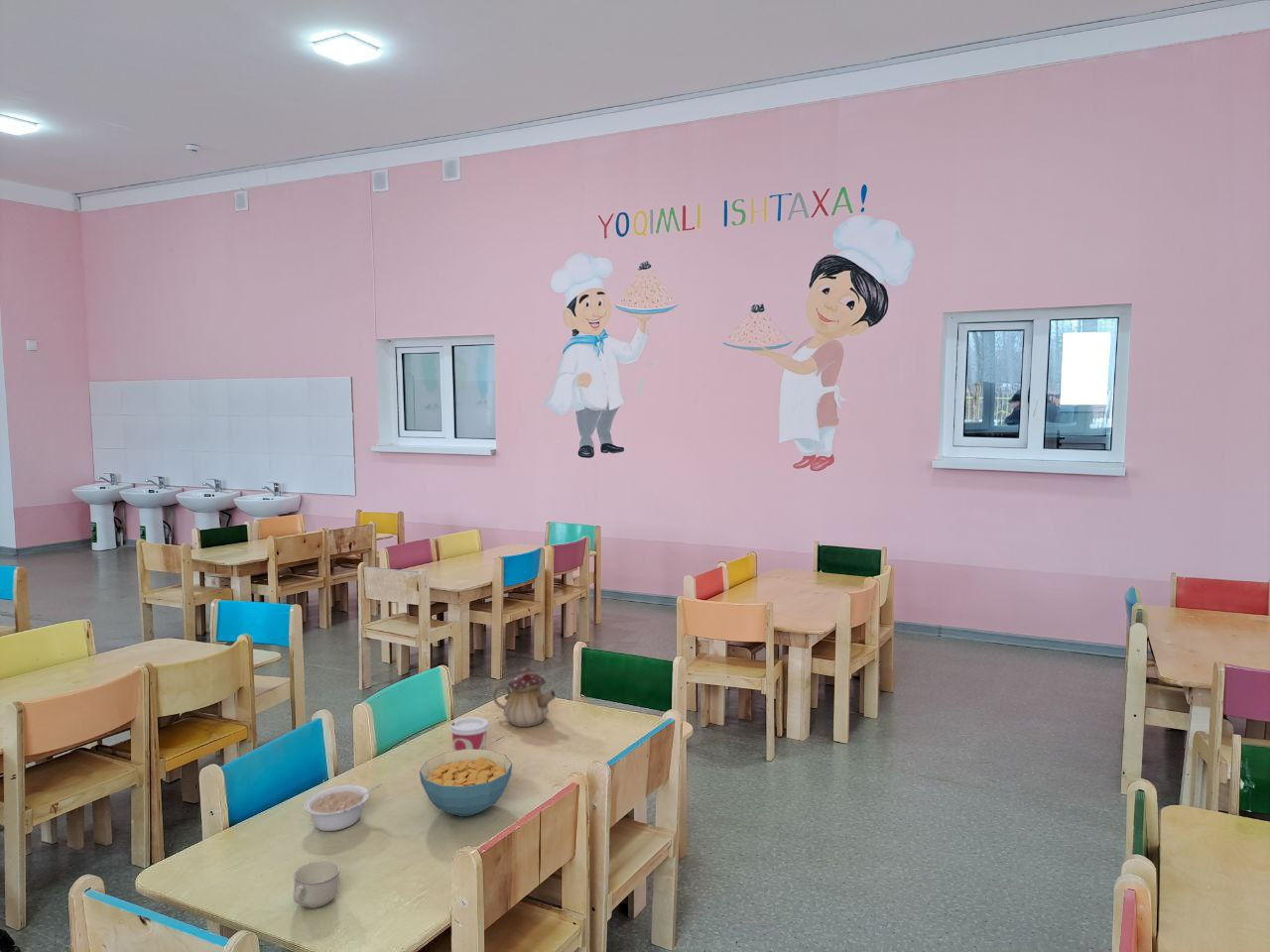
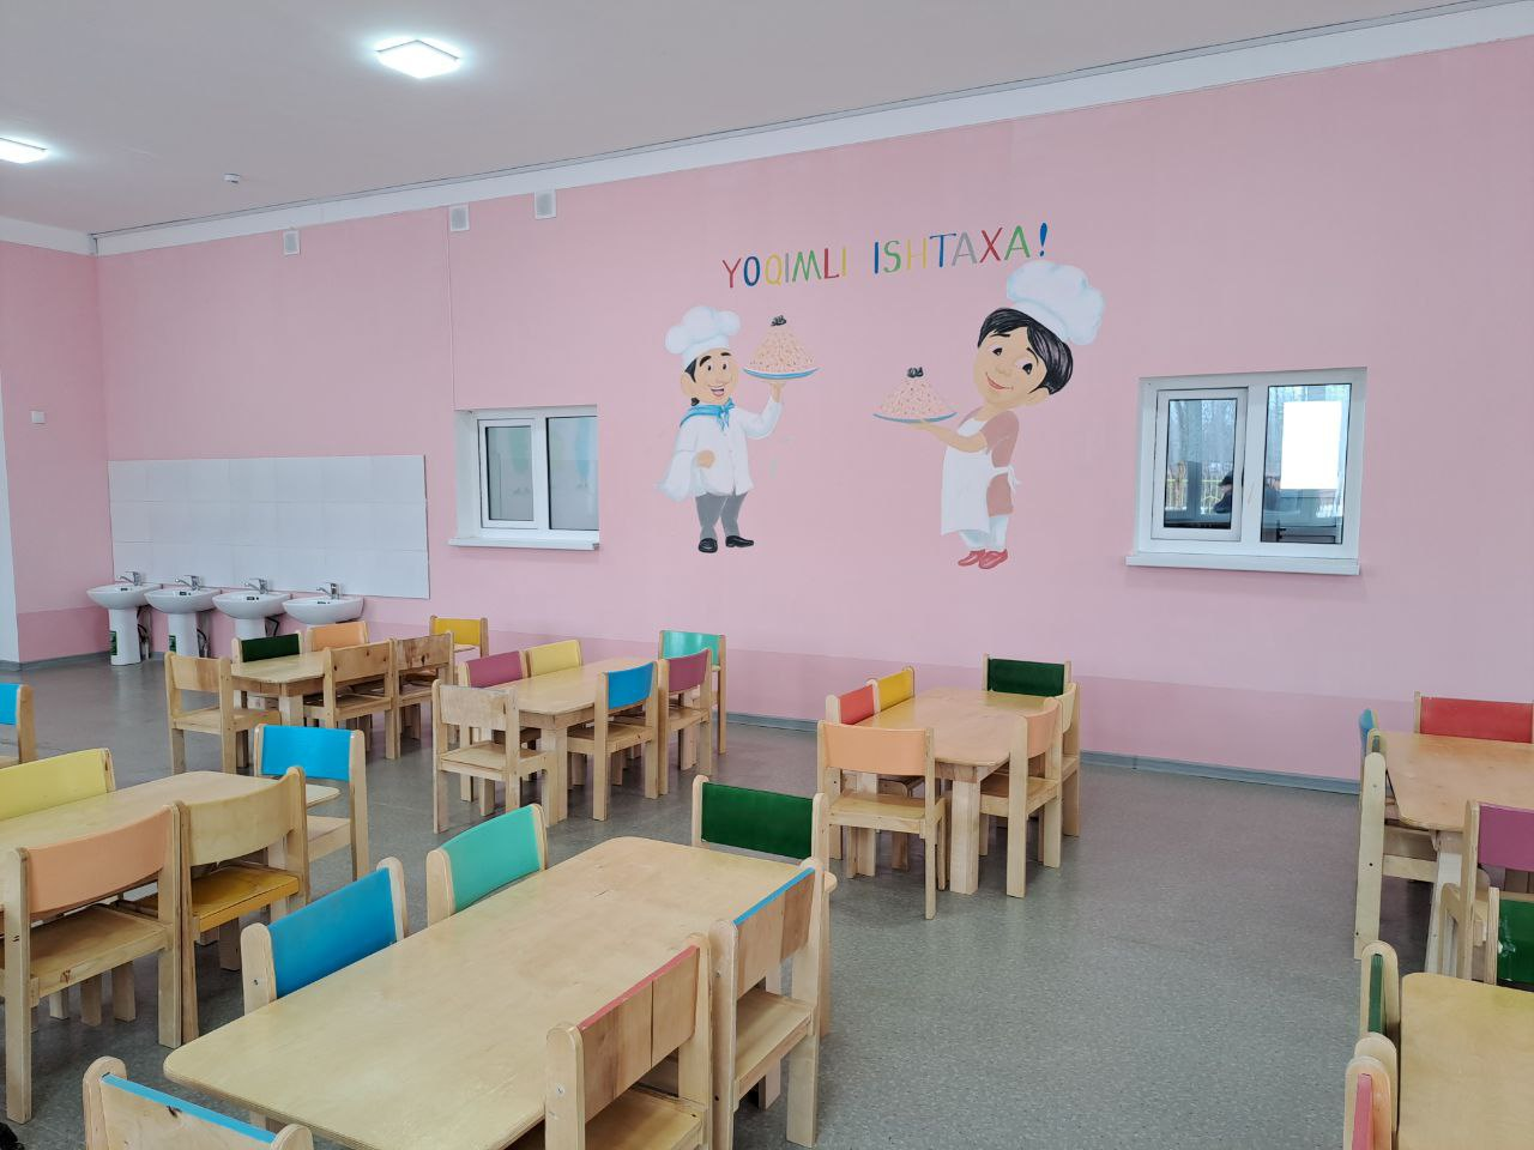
- teapot (523, 693)
- cup (313, 889)
- cup (469, 742)
- legume (339, 806)
- cereal bowl (466, 788)
